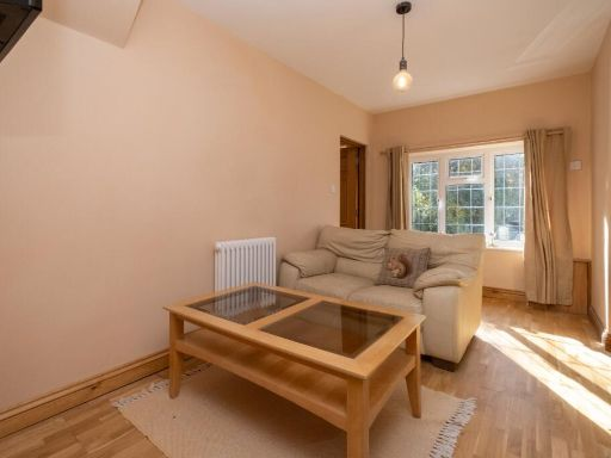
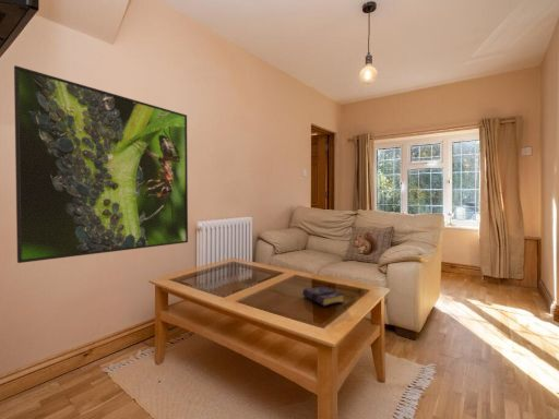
+ book (322, 295)
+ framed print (119, 173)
